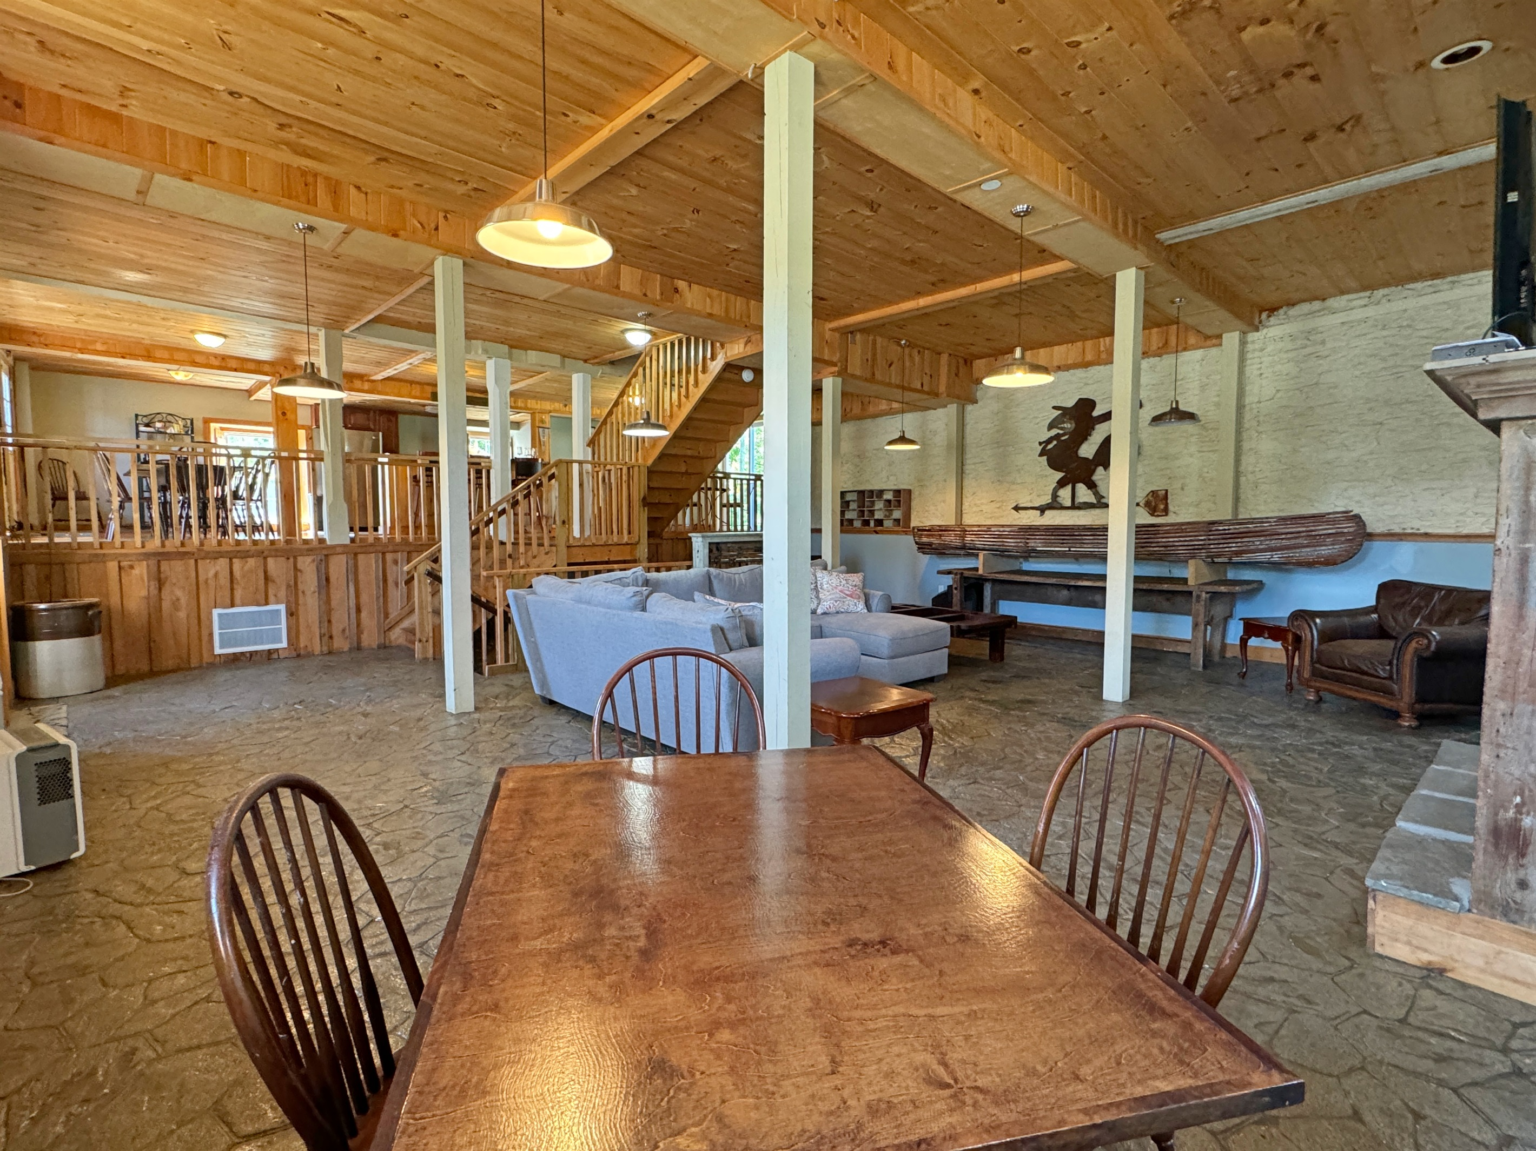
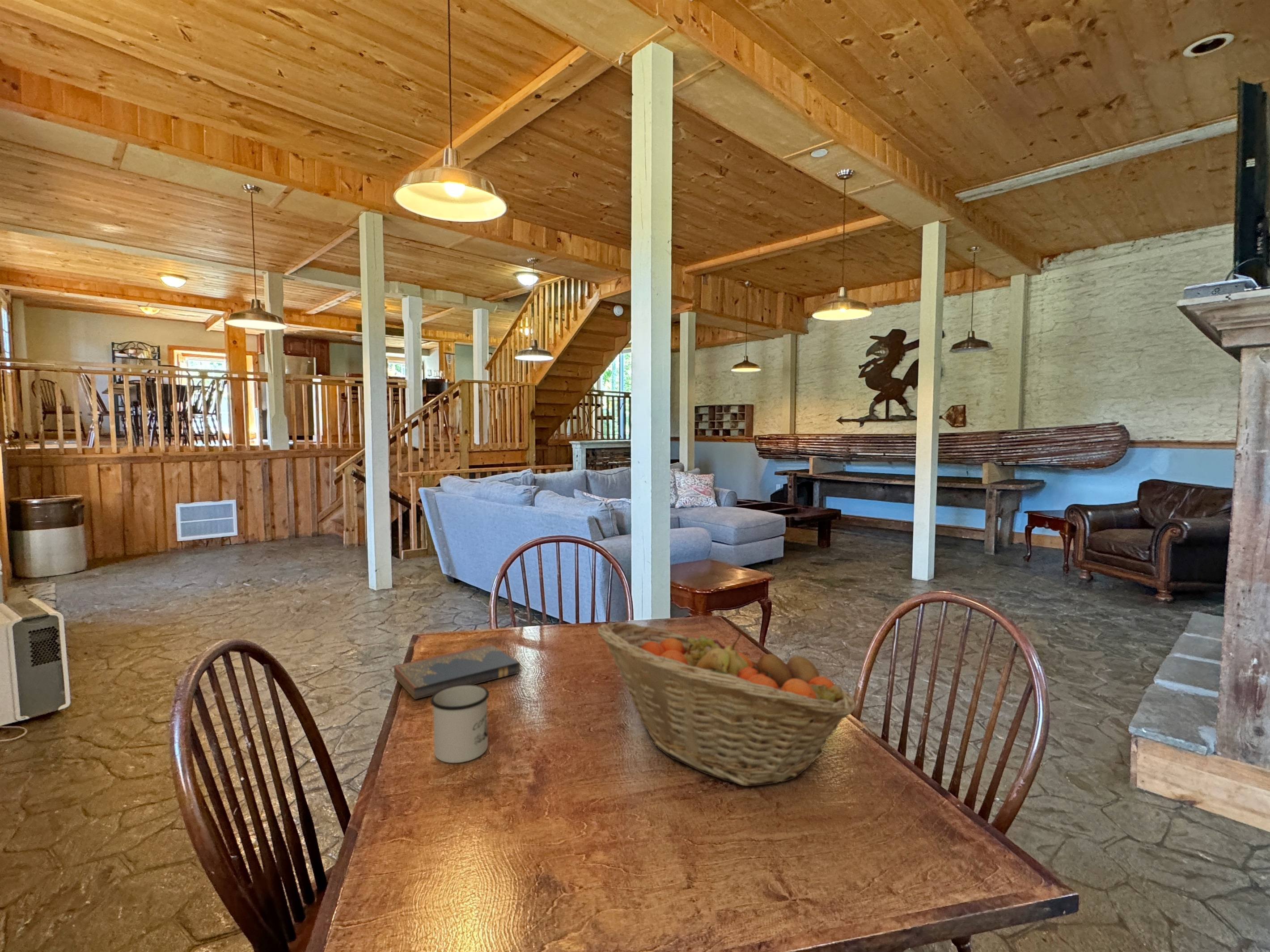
+ hardcover book (457, 669)
+ fruit basket (717, 682)
+ mug (462, 718)
